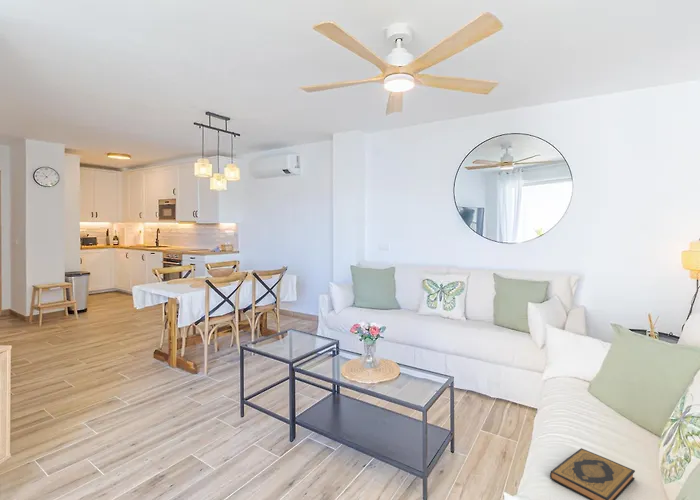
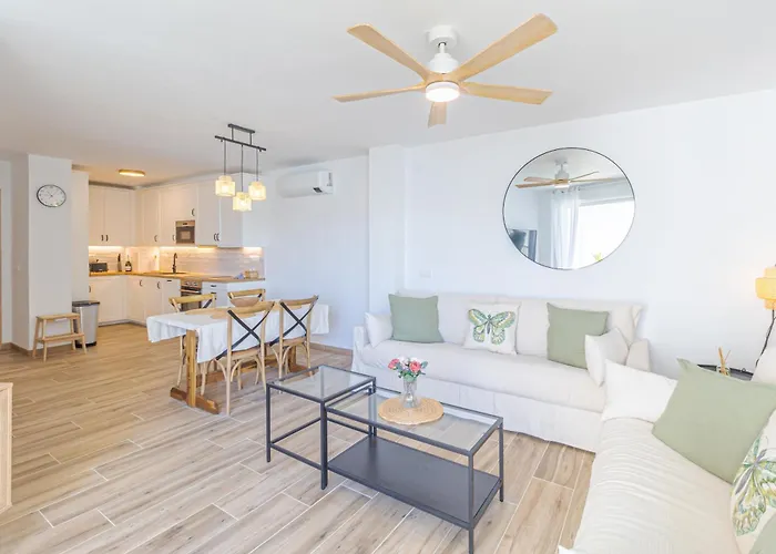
- hardback book (592, 474)
